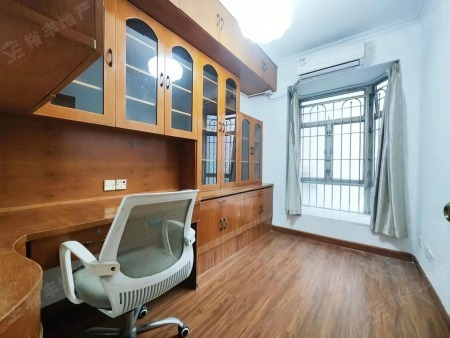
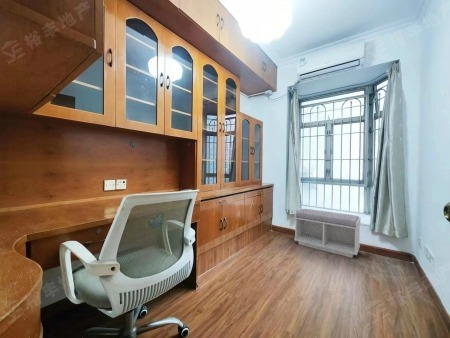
+ bench (326, 230)
